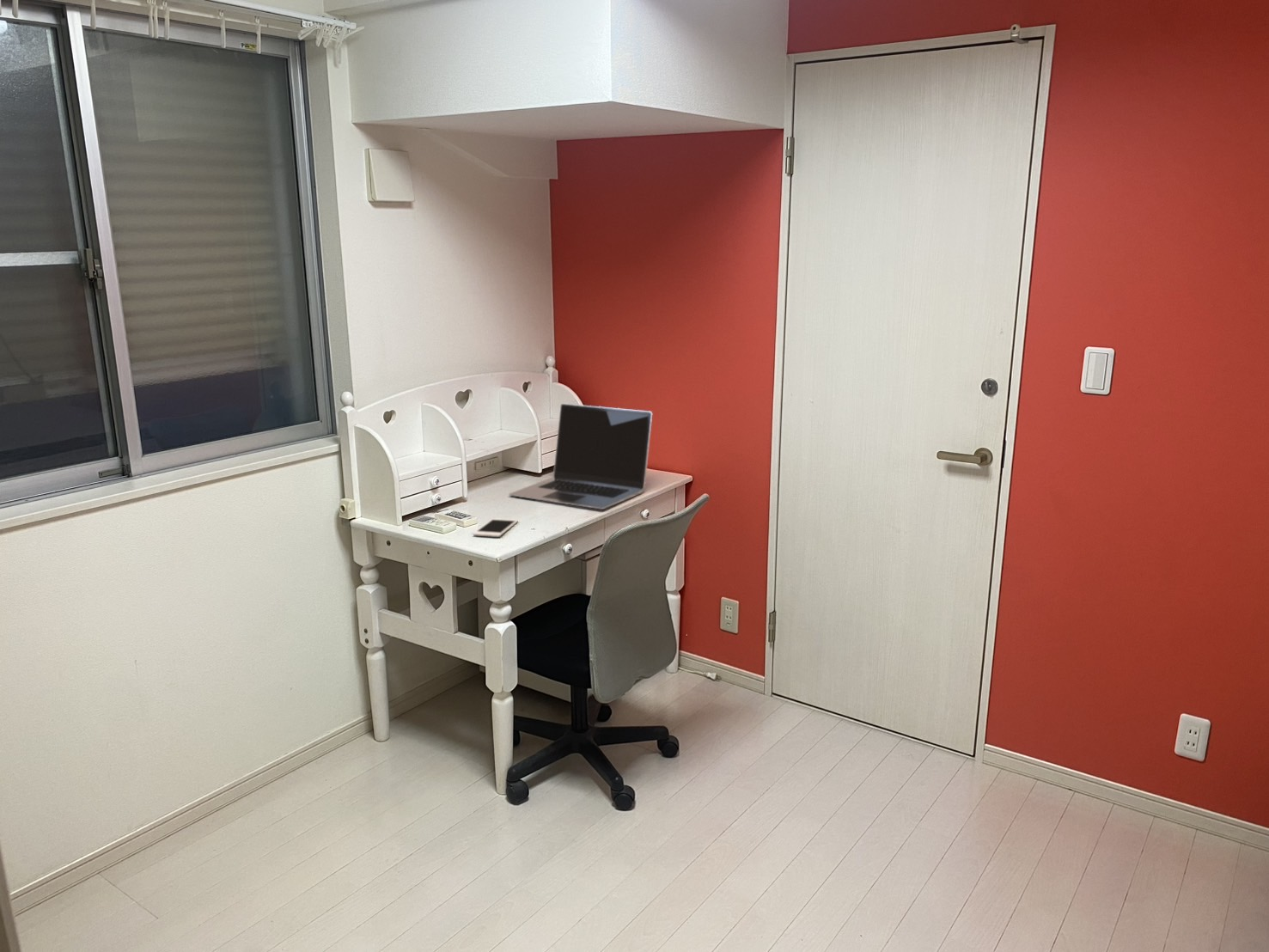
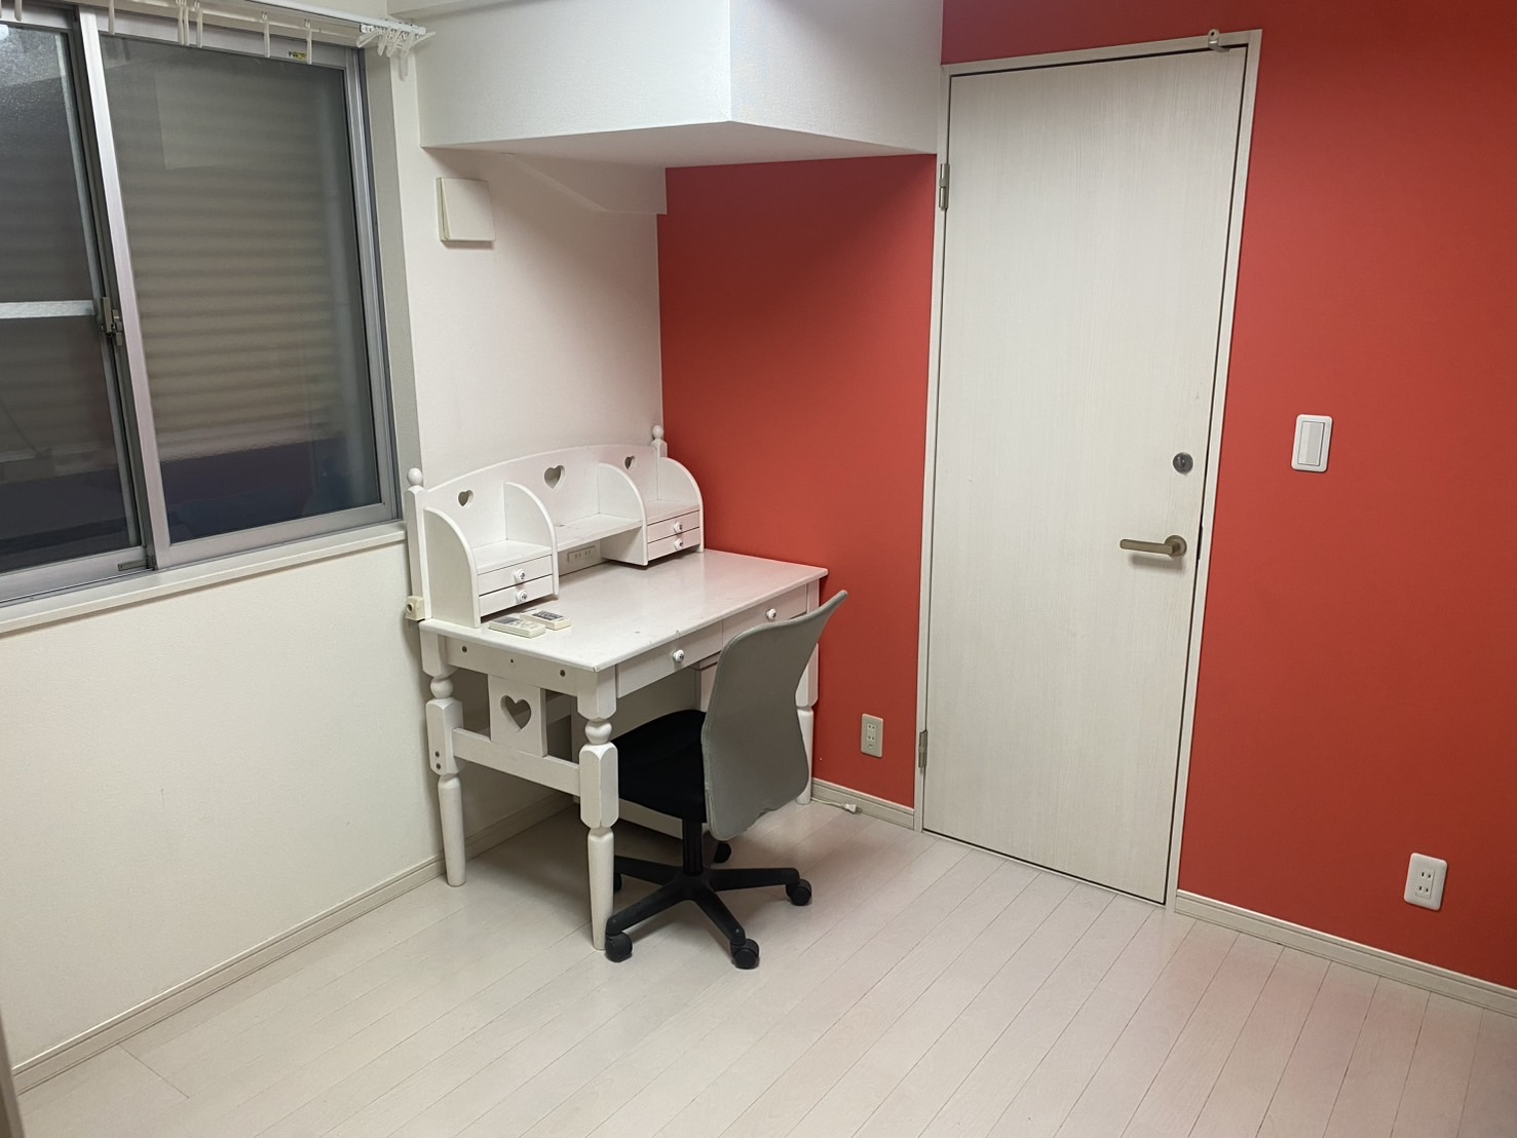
- laptop (580, 453)
- cell phone (496, 527)
